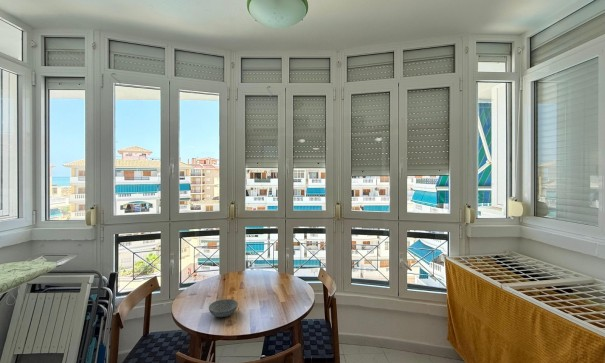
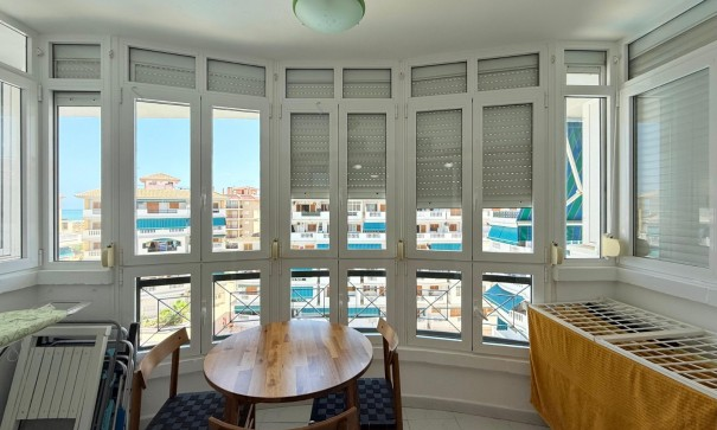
- bowl (223, 309)
